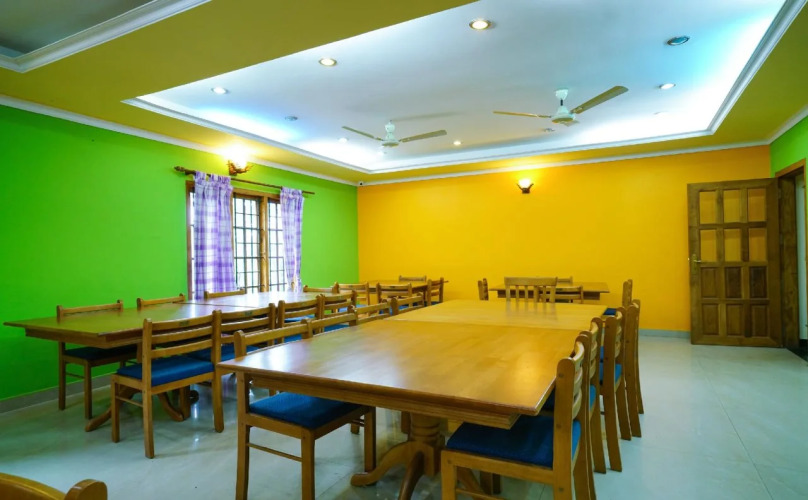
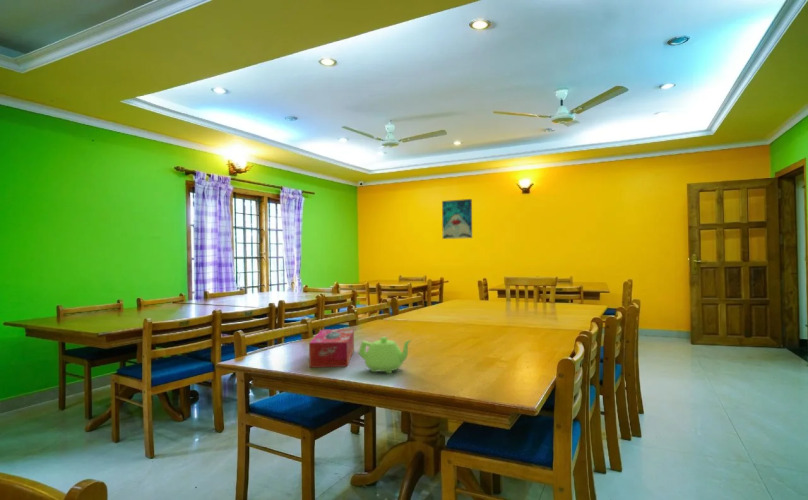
+ teapot (385, 353)
+ wall art (456, 219)
+ tissue box (333, 346)
